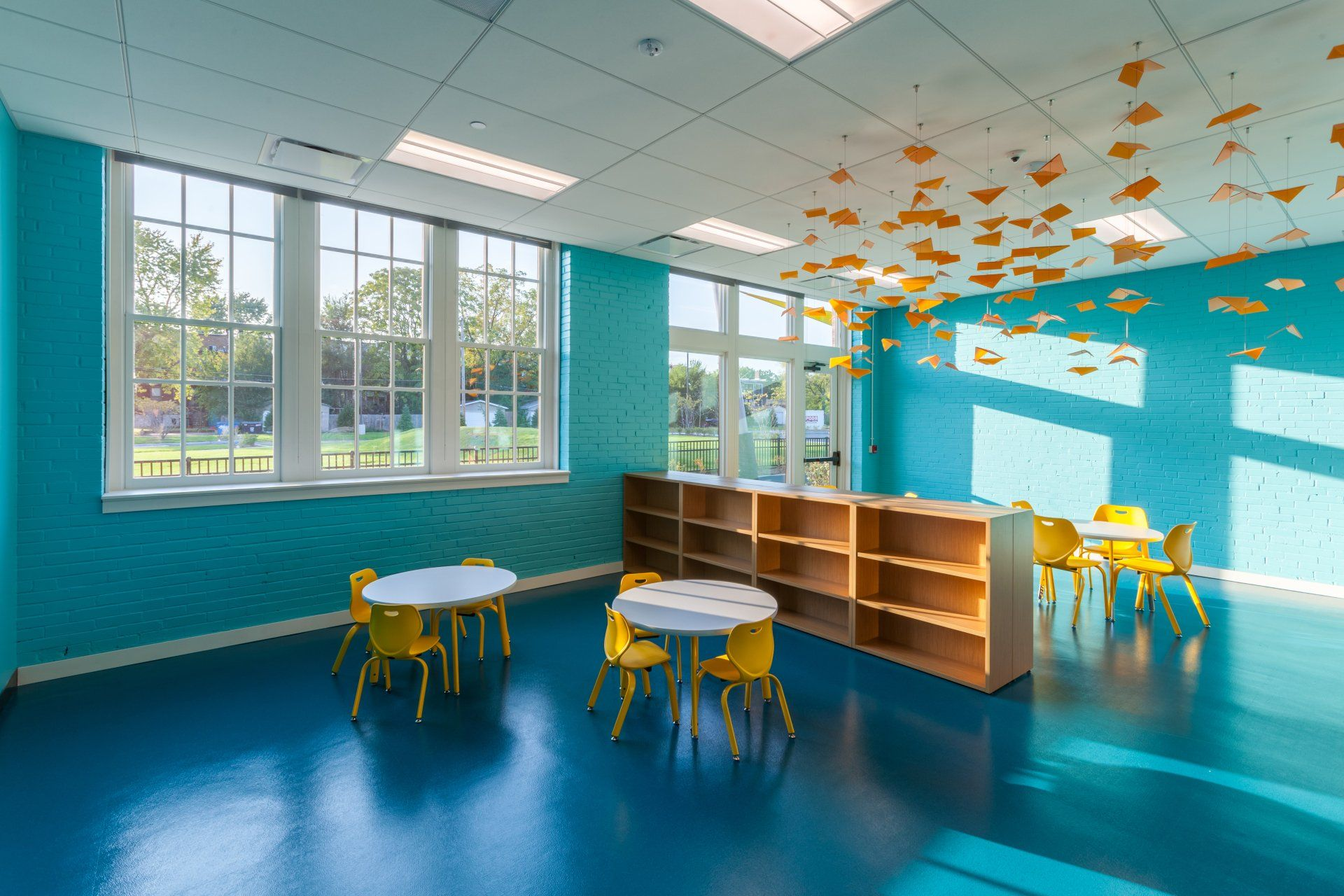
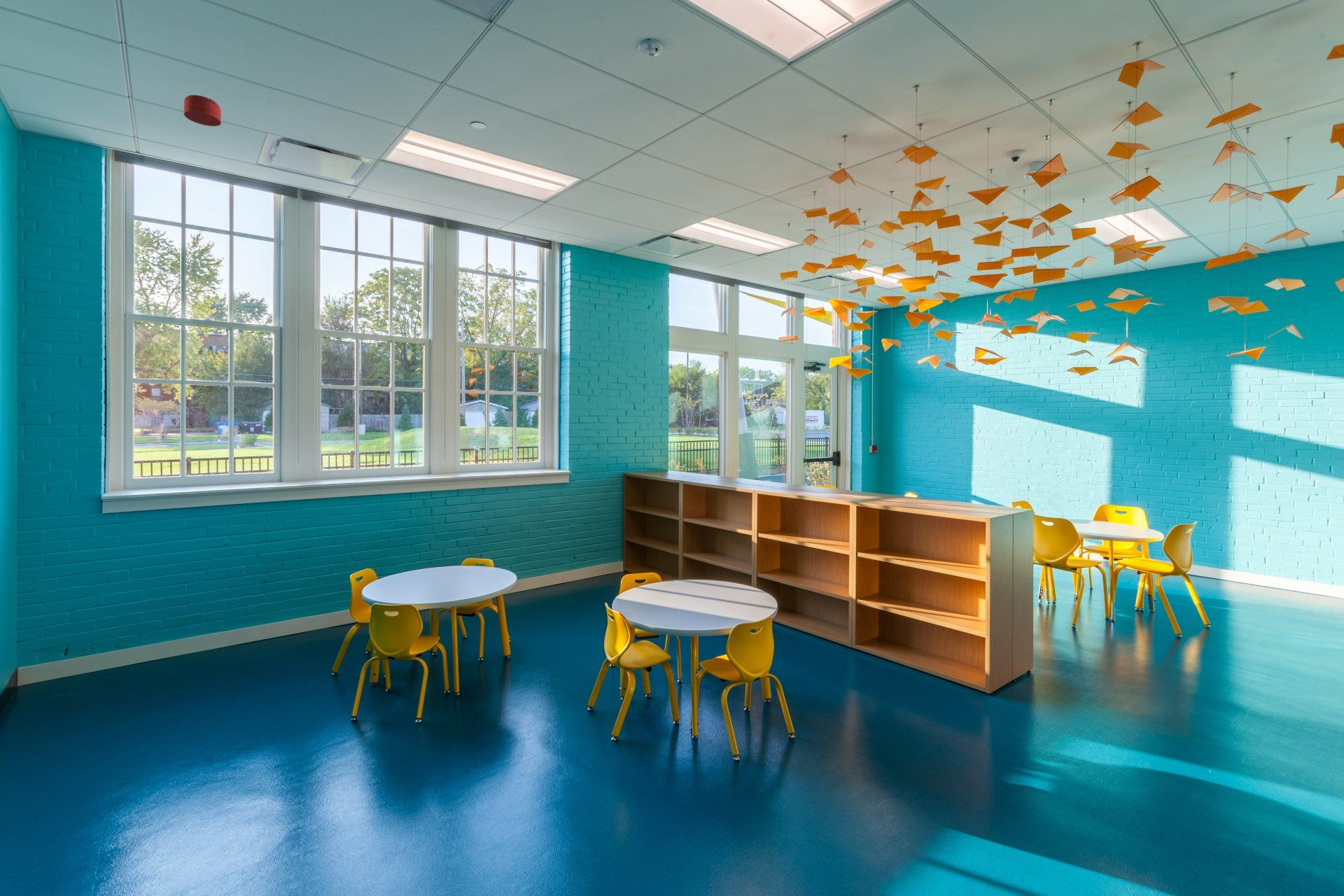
+ smoke detector (202, 110)
